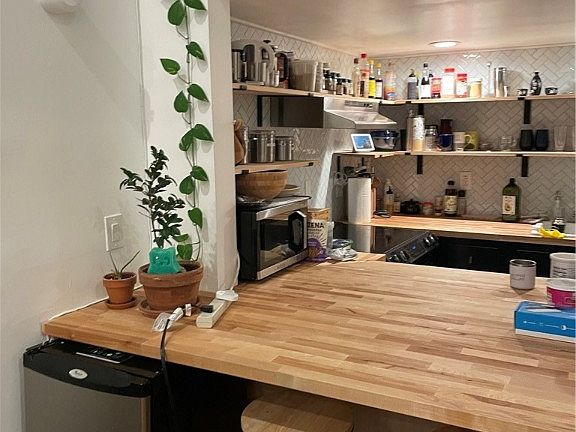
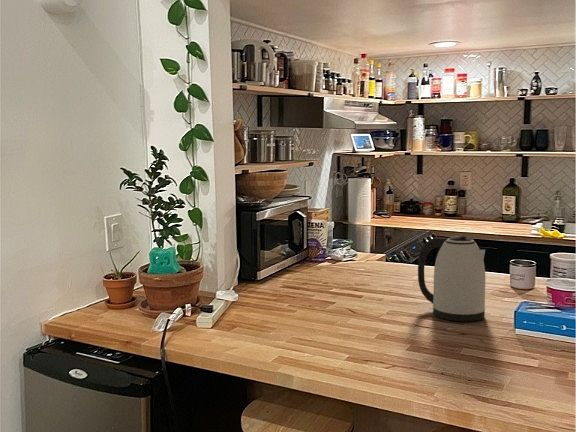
+ kettle (450, 274)
